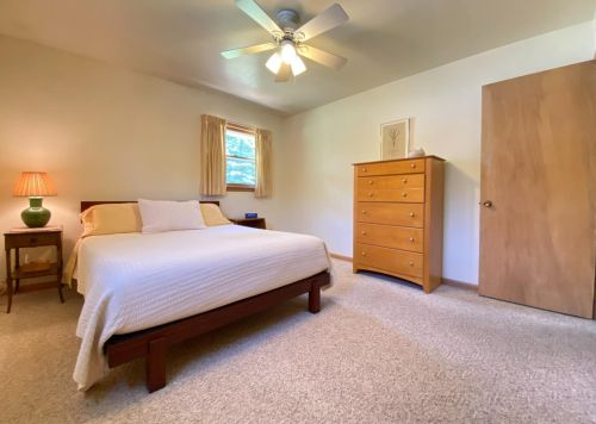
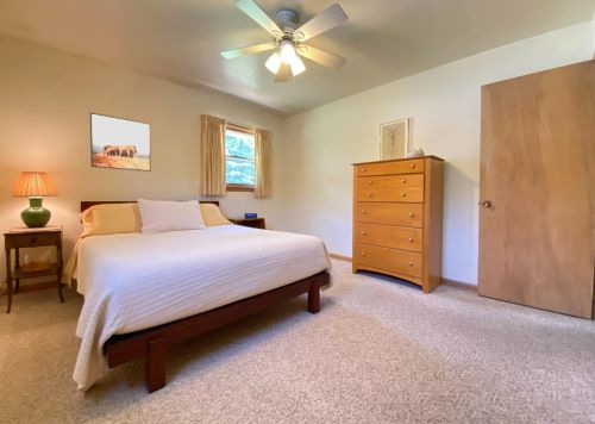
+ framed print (121, 143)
